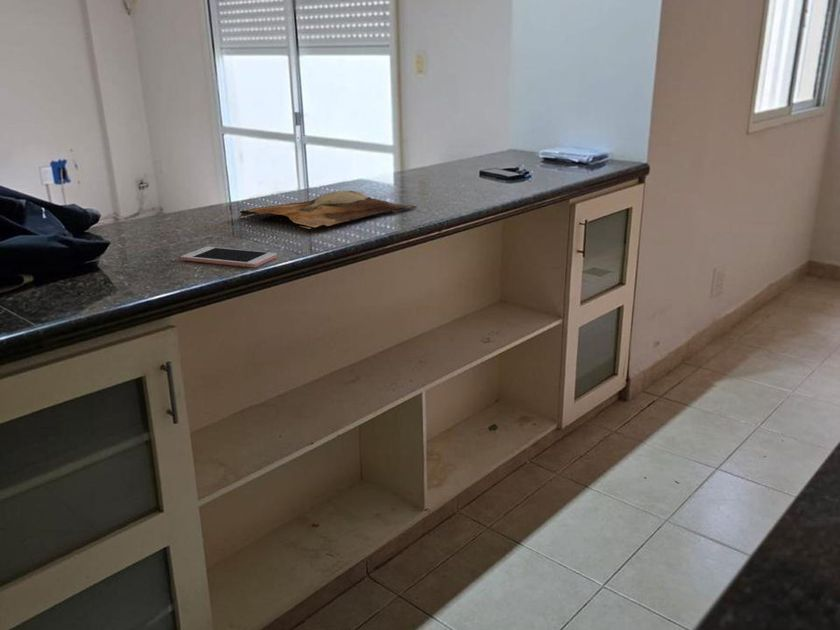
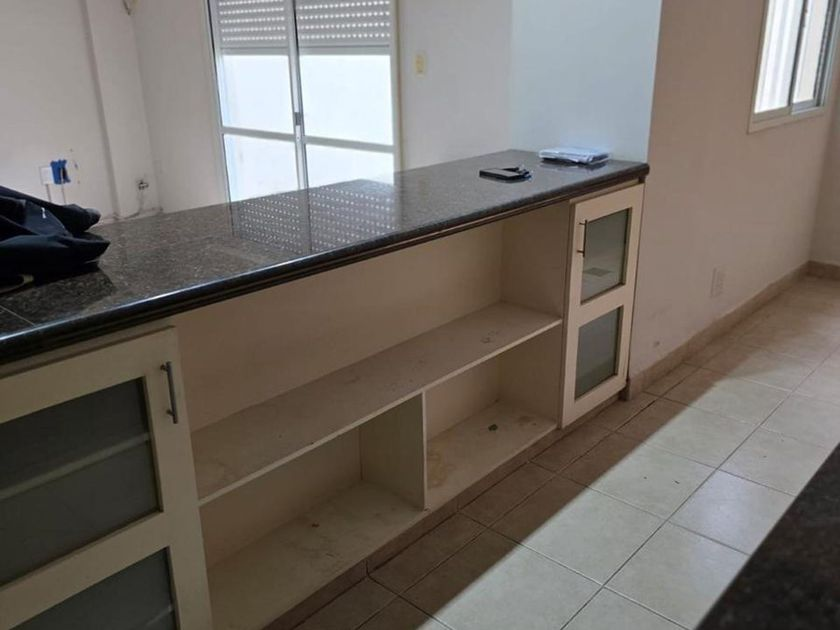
- cell phone (229, 256)
- cutting board (330, 202)
